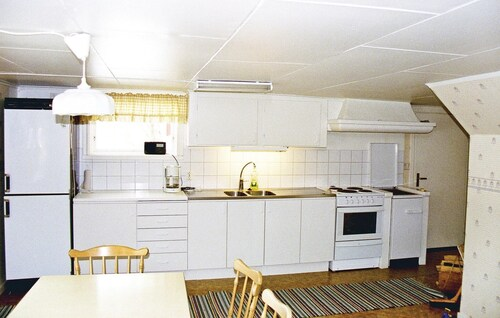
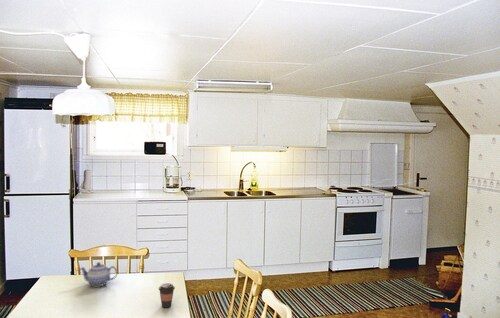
+ coffee cup (166, 295)
+ teapot (98, 273)
